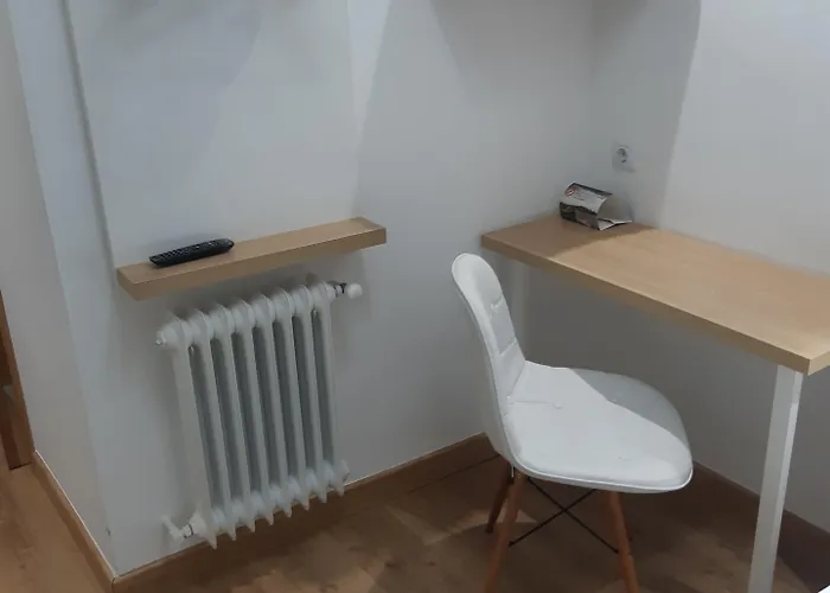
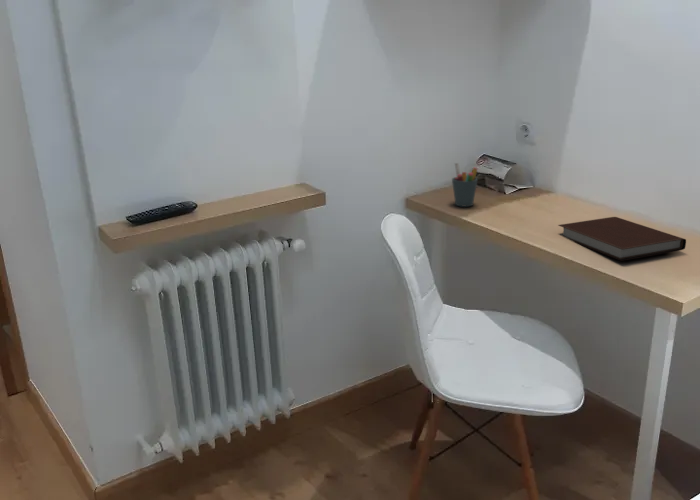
+ pen holder (464, 184)
+ notebook (619, 236)
